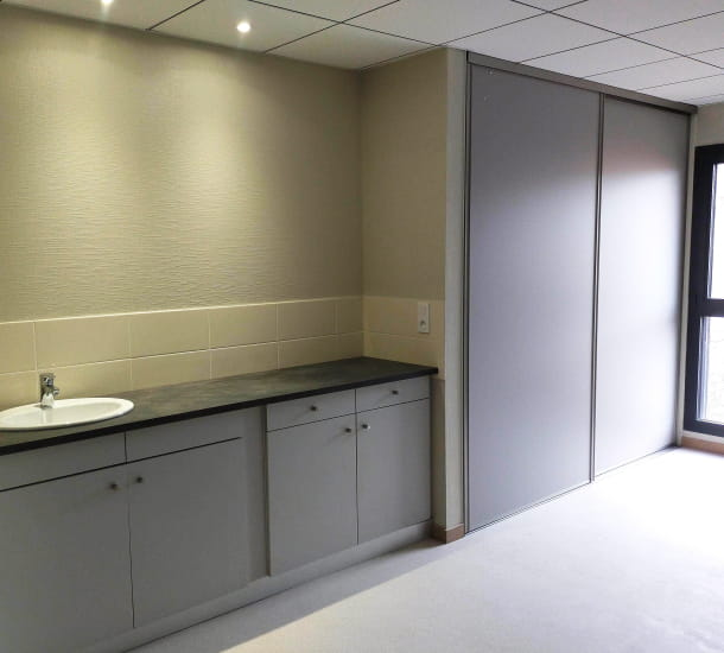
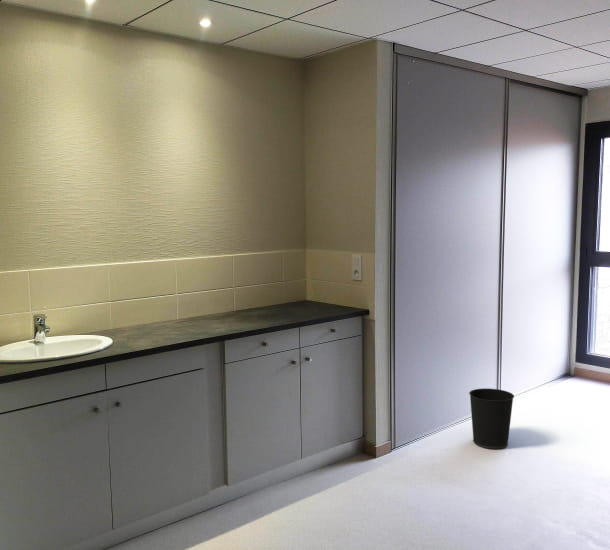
+ wastebasket (490, 418)
